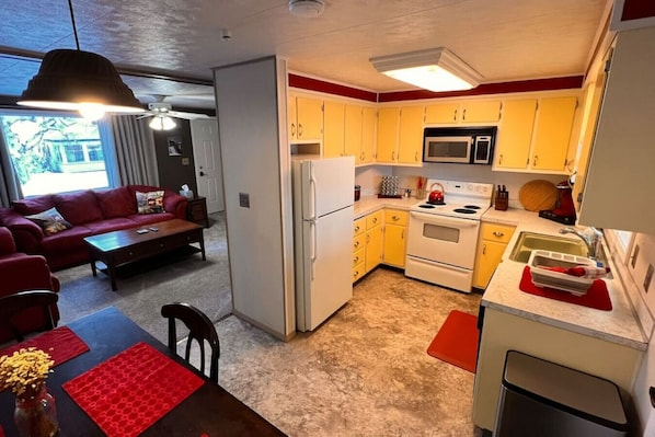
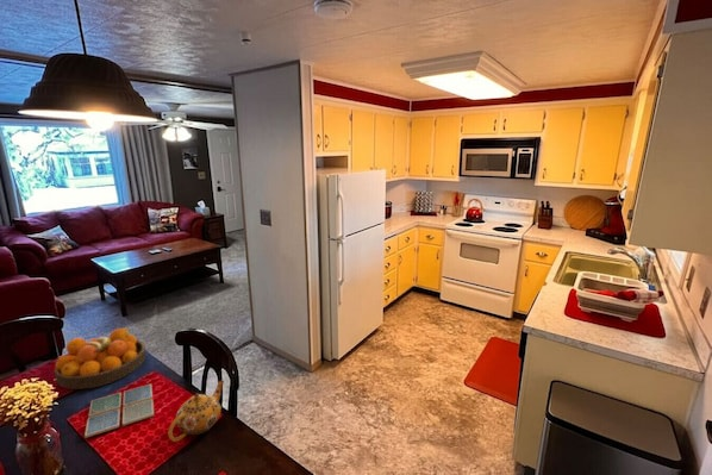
+ fruit bowl (101, 351)
+ drink coaster (123, 407)
+ teapot (199, 408)
